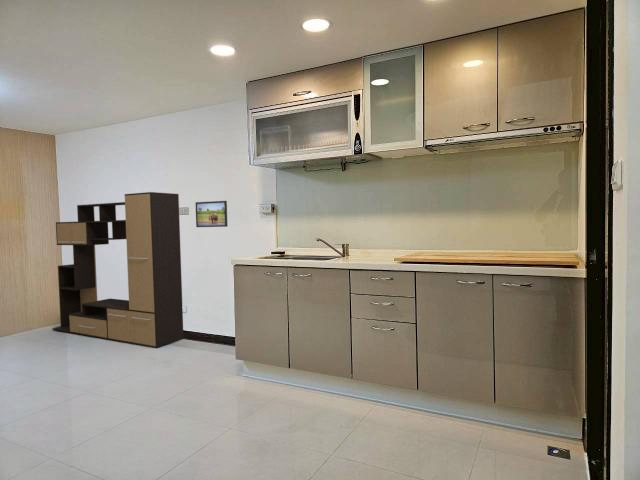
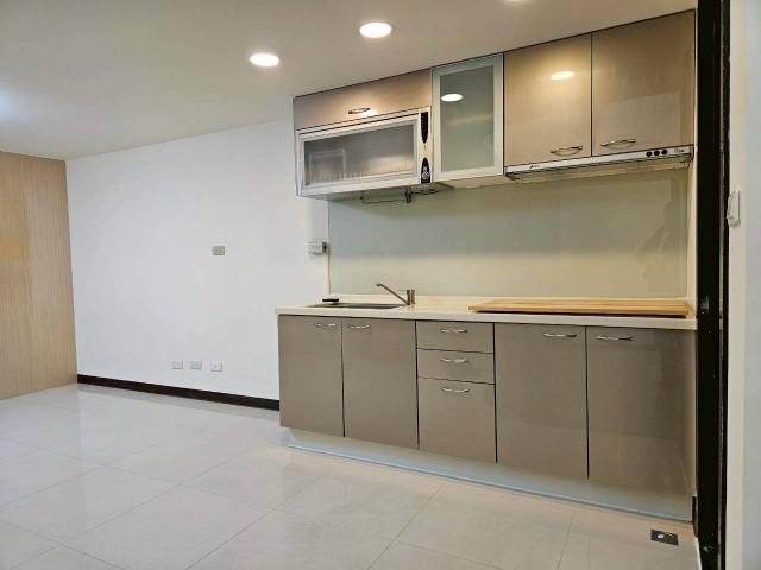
- media console (95, 266)
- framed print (211, 214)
